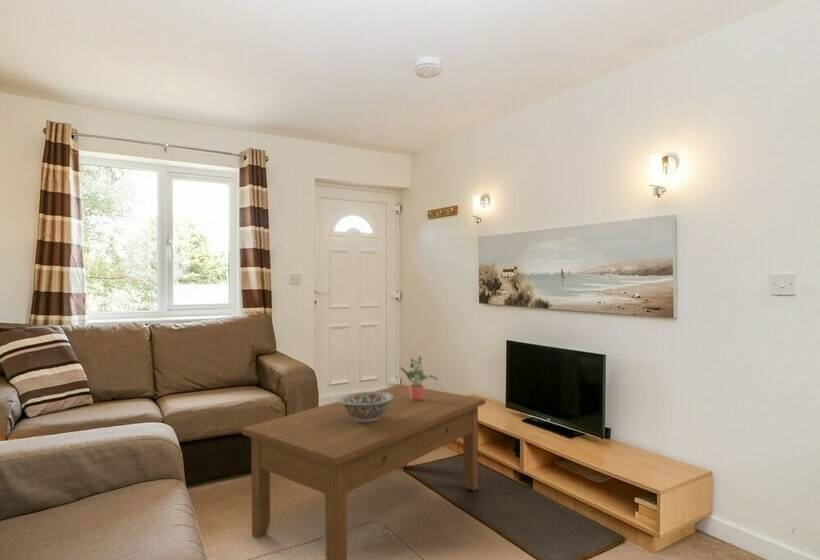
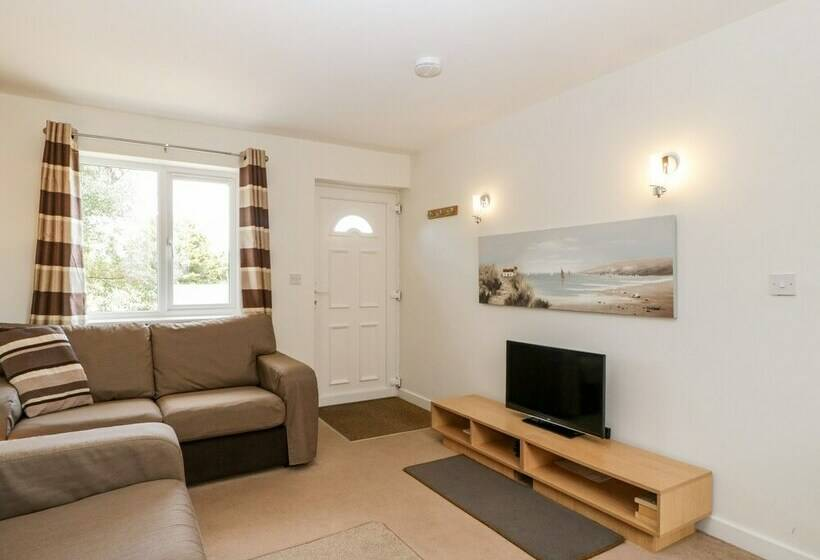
- potted plant (419, 379)
- coffee table (376, 460)
- decorative bowl (366, 407)
